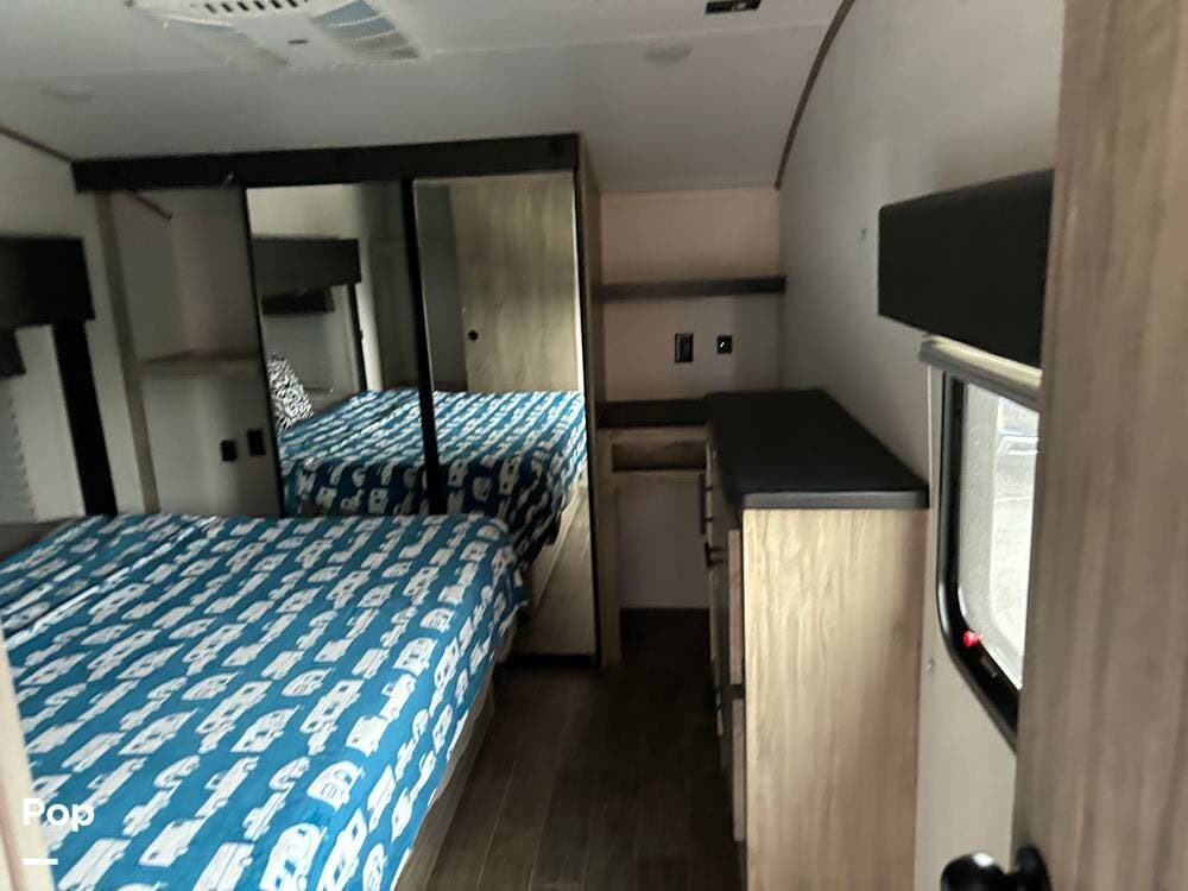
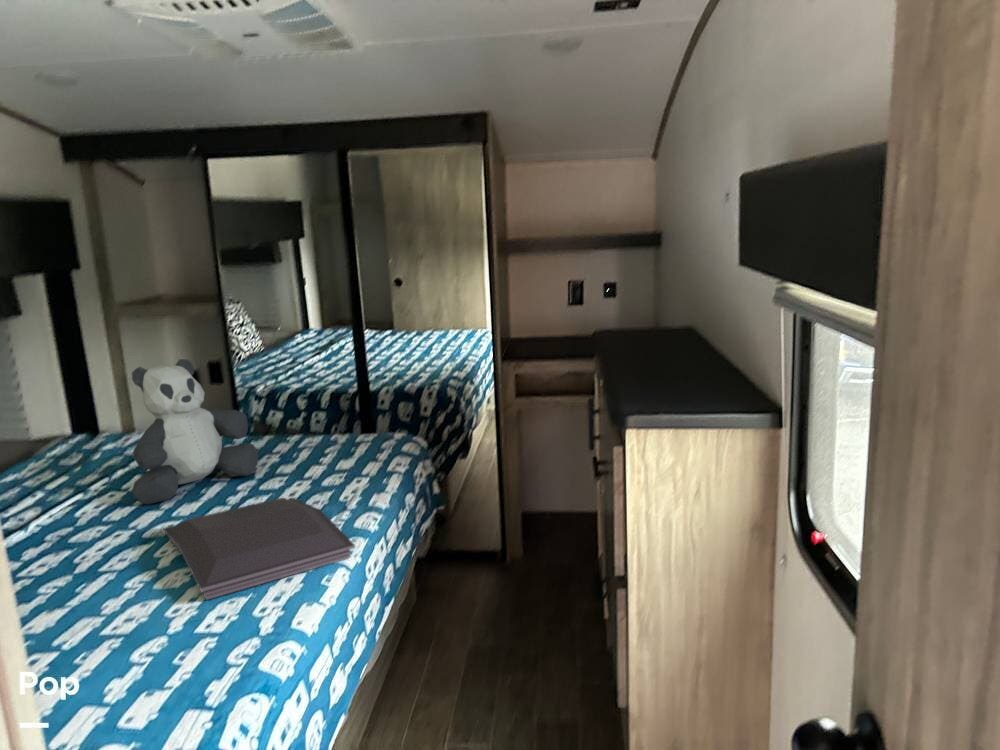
+ teddy bear (187, 424)
+ serving tray (254, 533)
